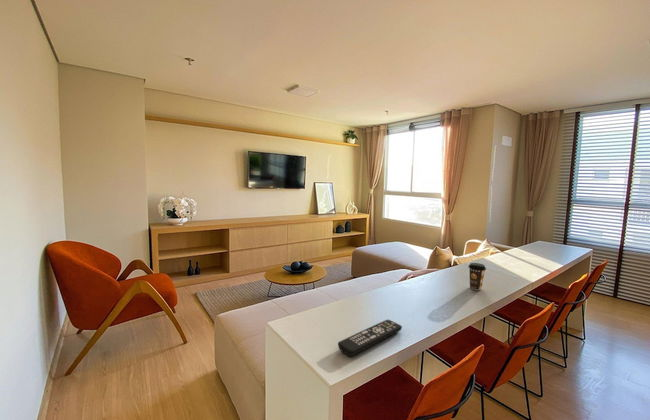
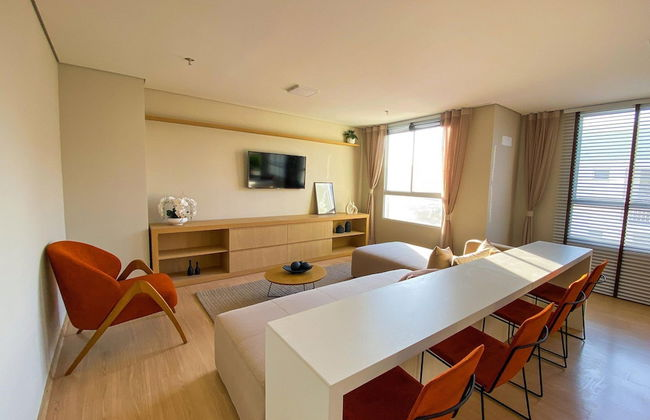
- remote control (371, 336)
- coffee cup (476, 276)
